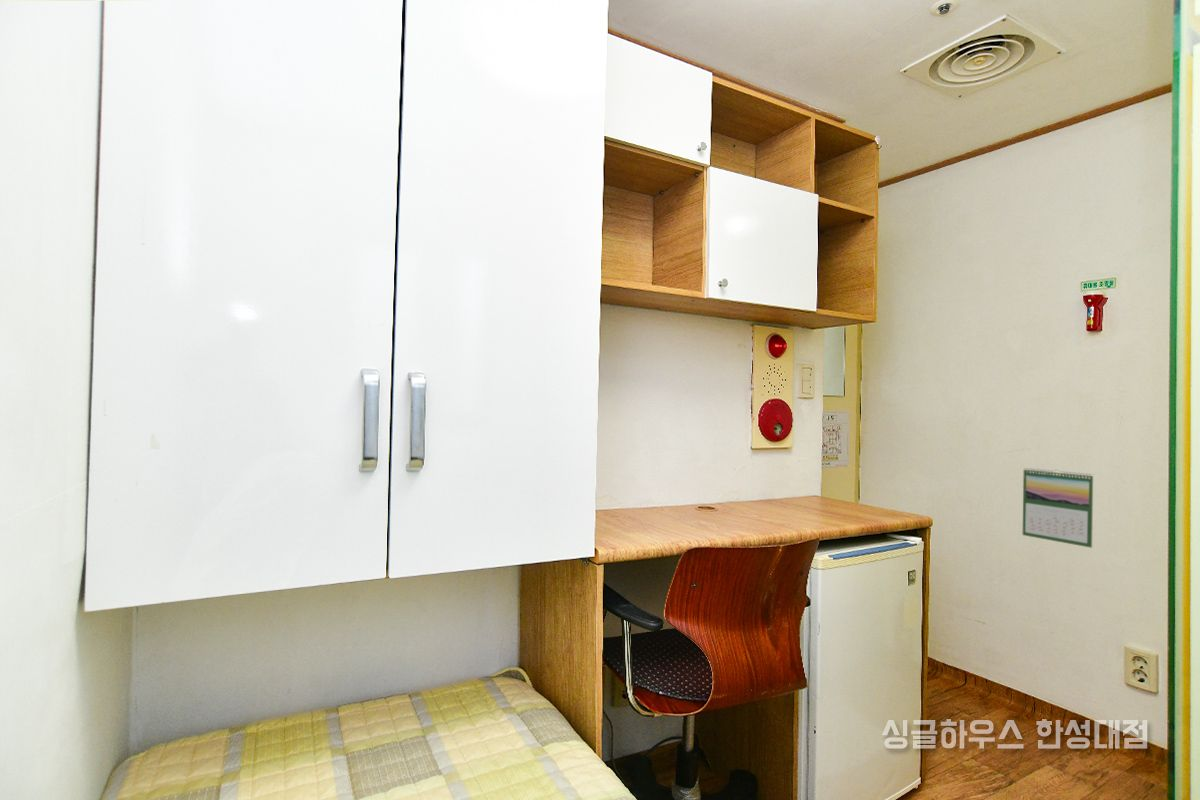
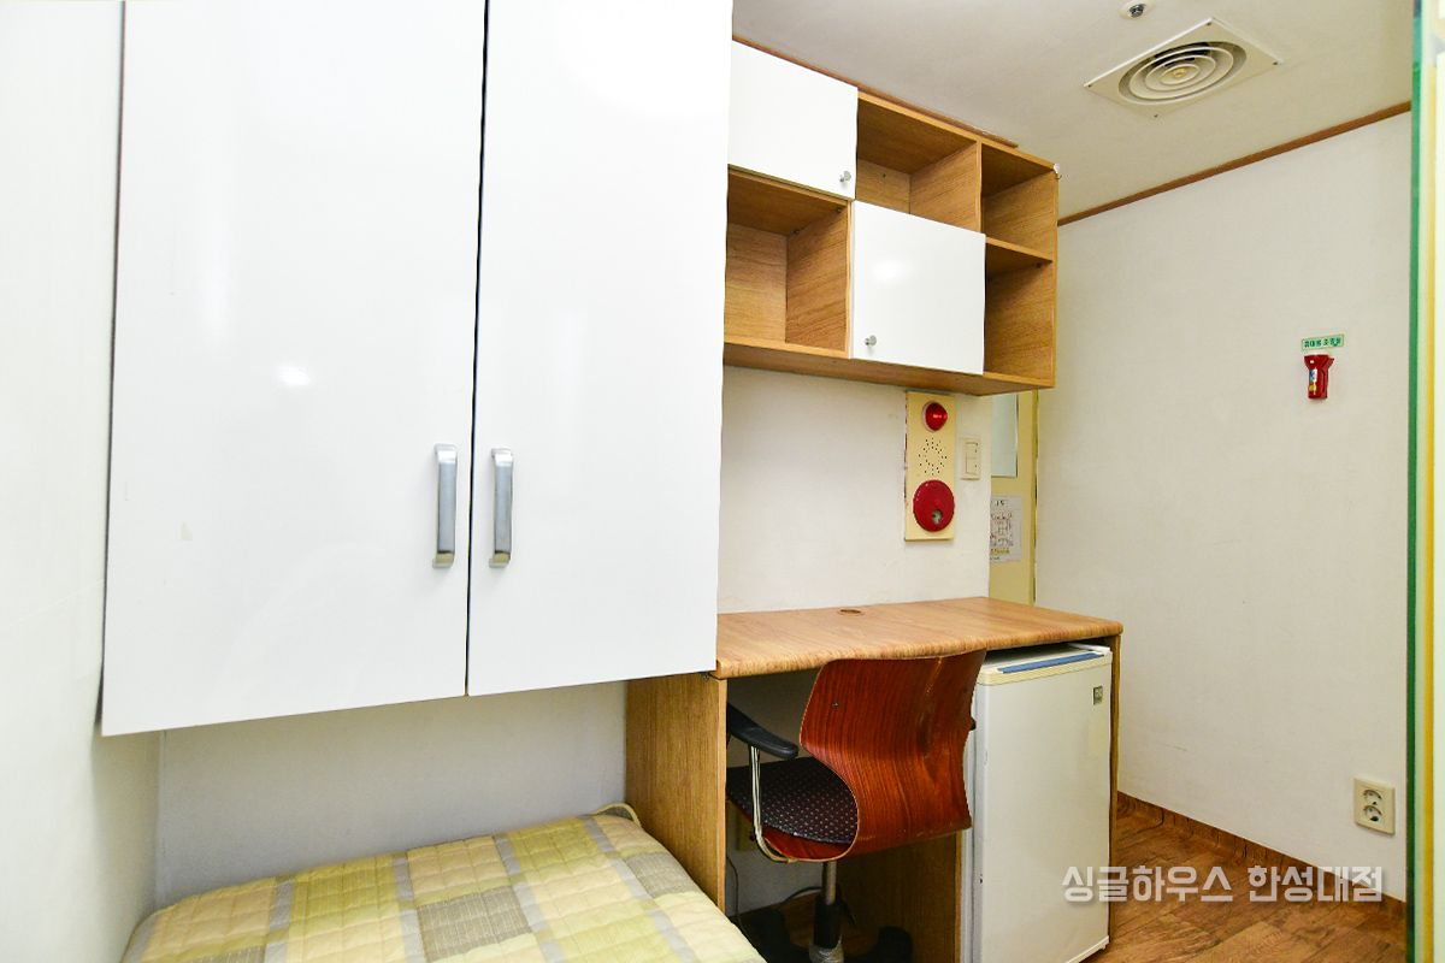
- calendar (1056, 505)
